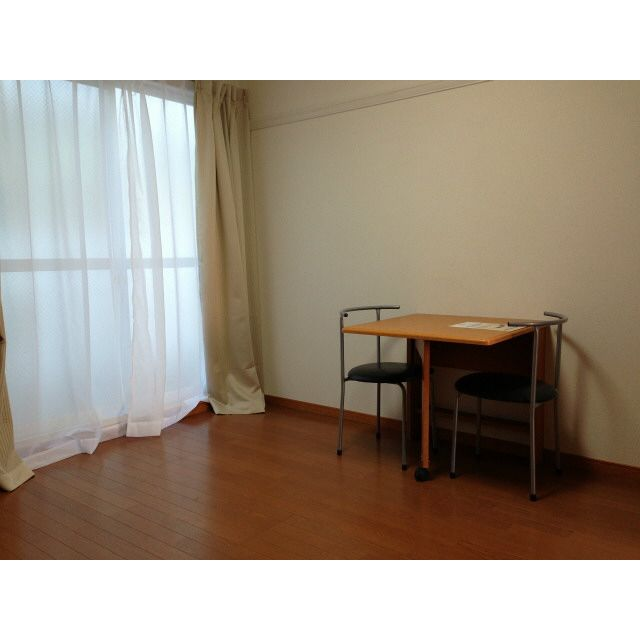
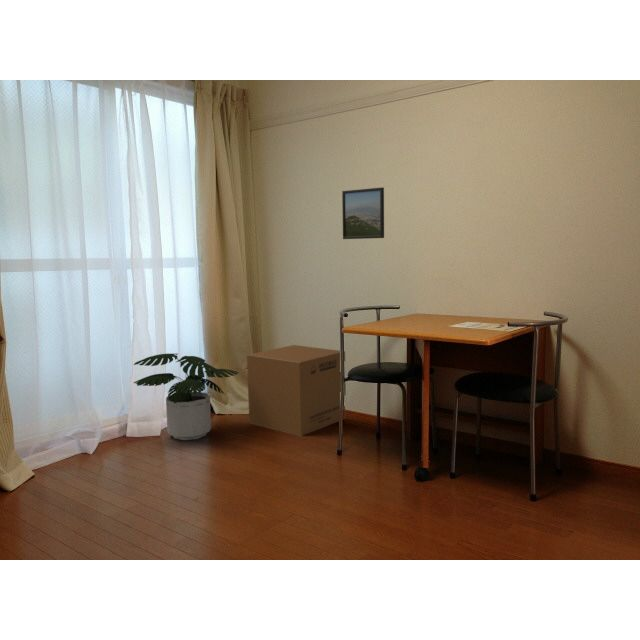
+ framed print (362, 214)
+ cardboard box (297, 387)
+ potted plant (191, 394)
